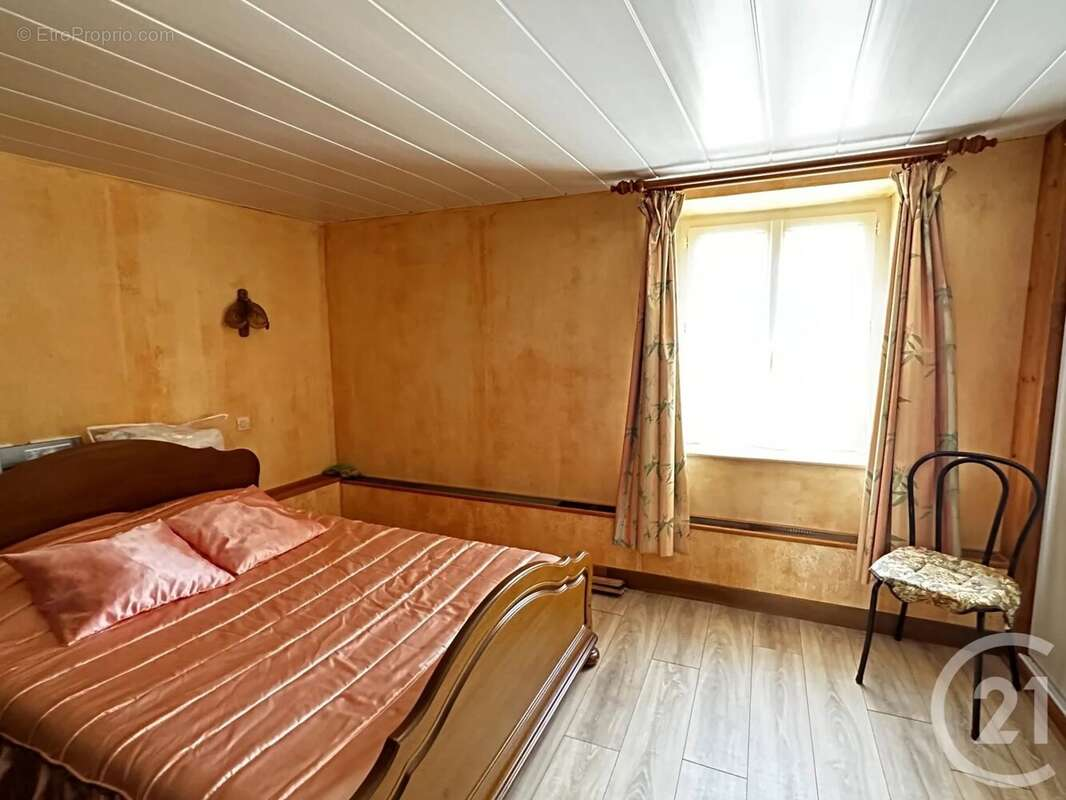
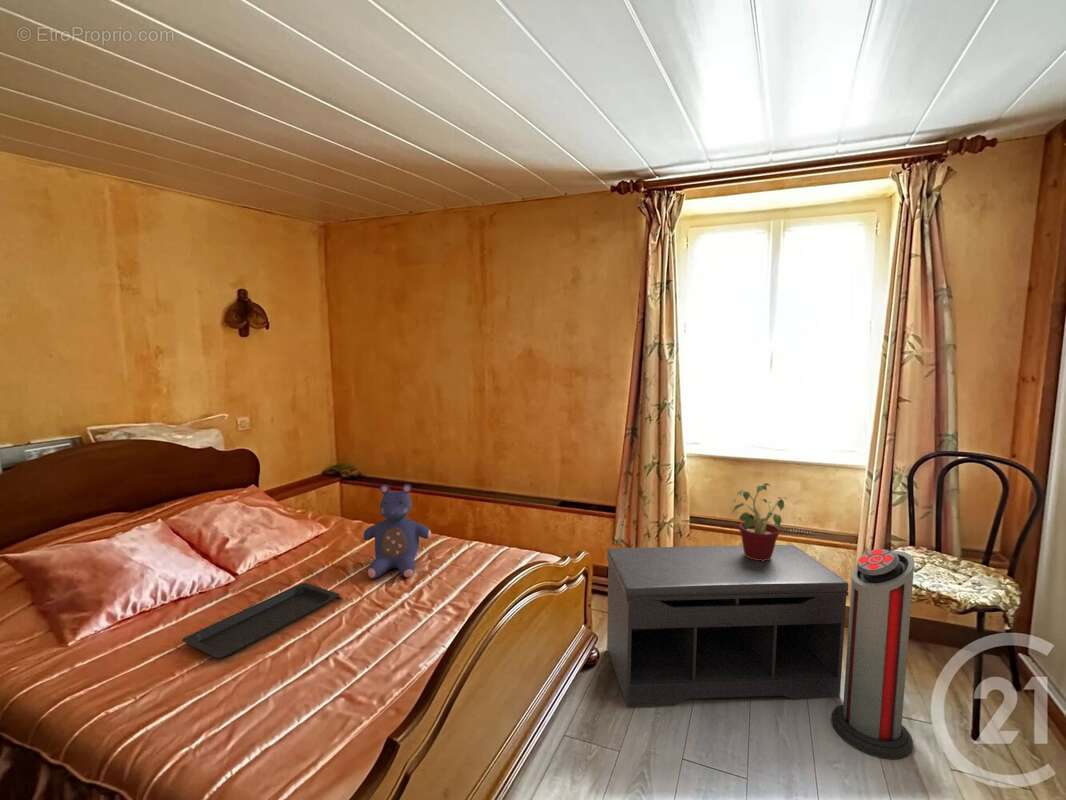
+ bench (716, 617)
+ air purifier (876, 643)
+ serving tray (267, 618)
+ teddy bear (394, 528)
+ potted plant (764, 523)
